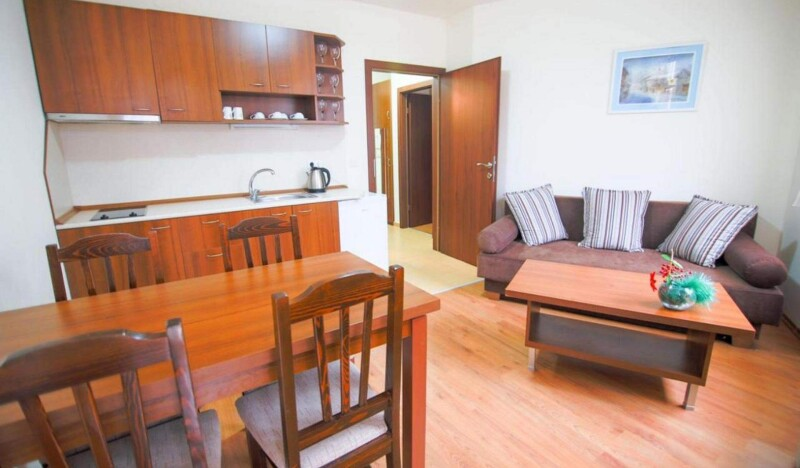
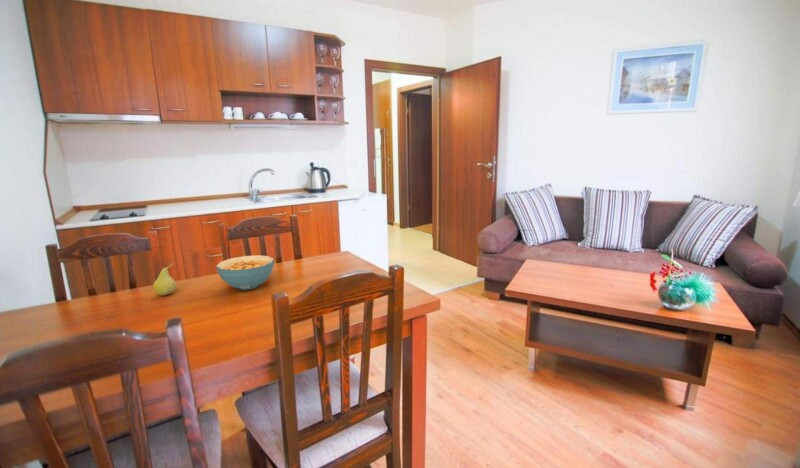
+ fruit (165, 279)
+ cereal bowl (247, 274)
